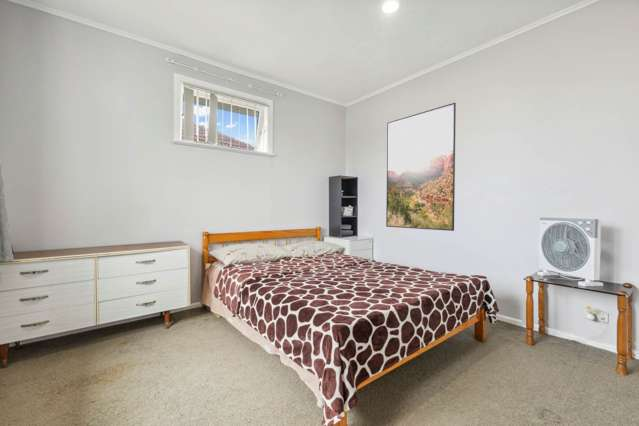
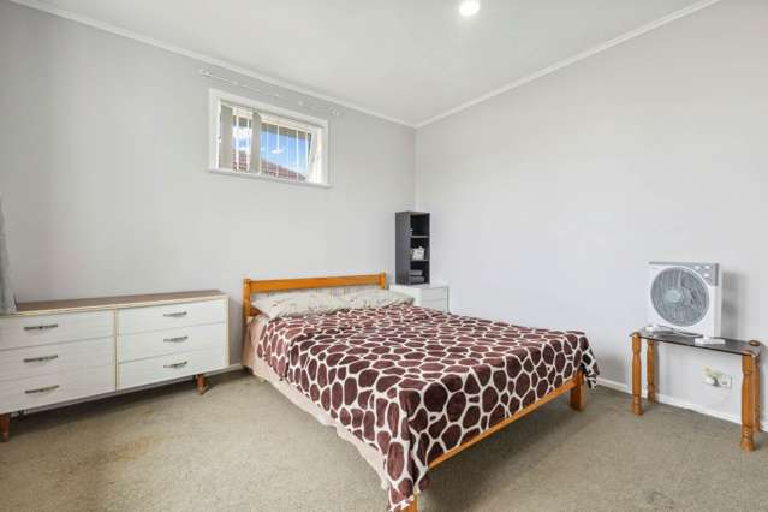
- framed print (417, 171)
